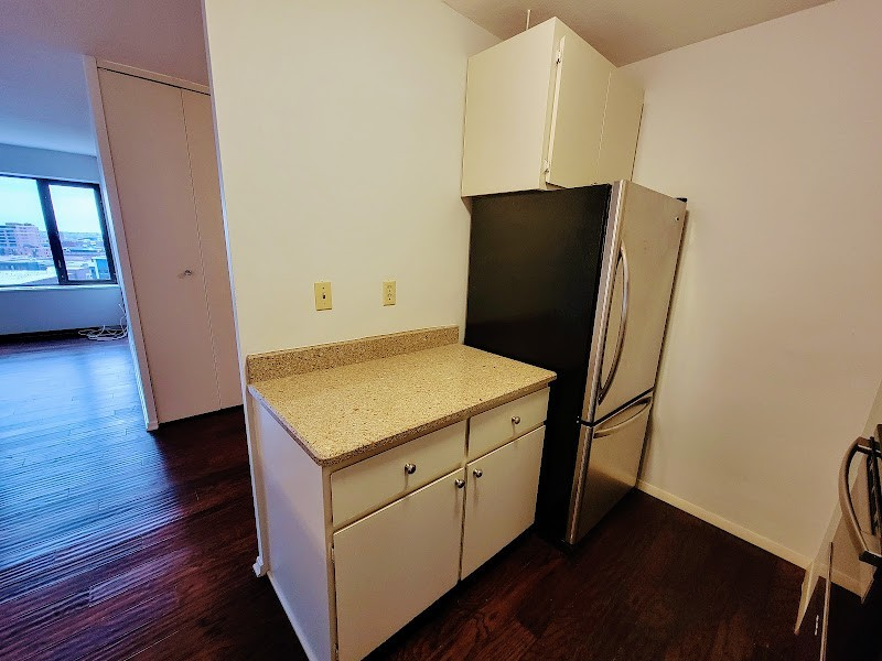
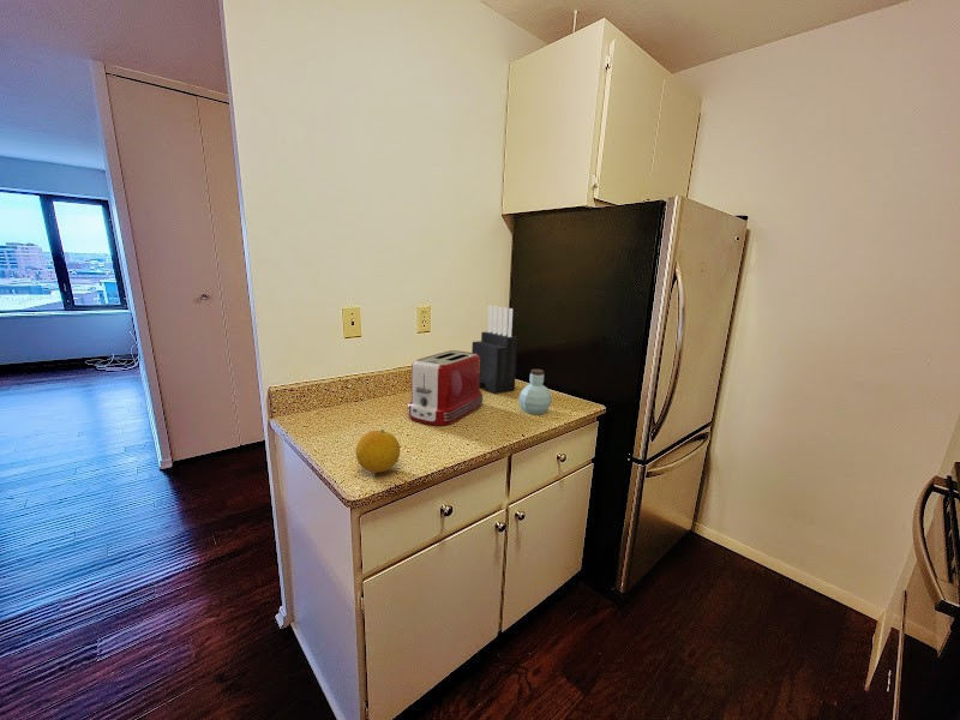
+ fruit (378, 450)
+ jar (535, 390)
+ toaster (446, 384)
+ knife block (491, 348)
